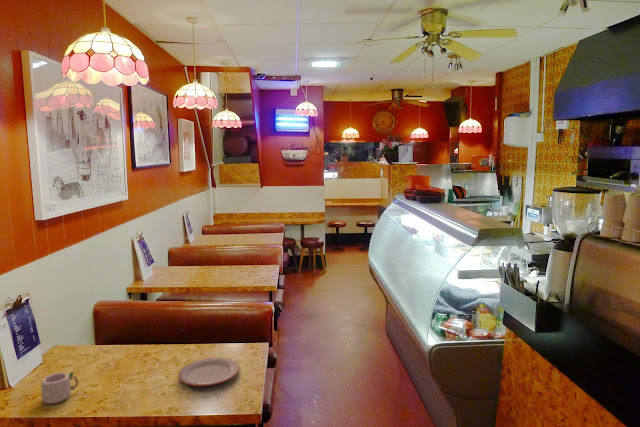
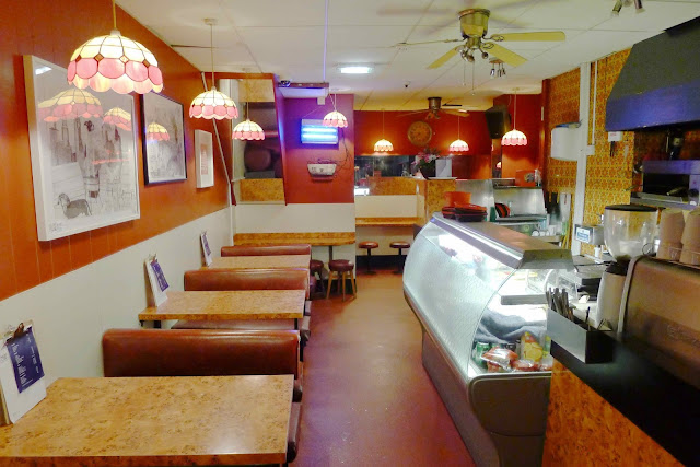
- mug (59, 385)
- plate (209, 372)
